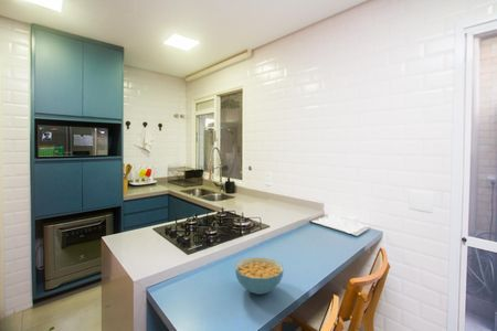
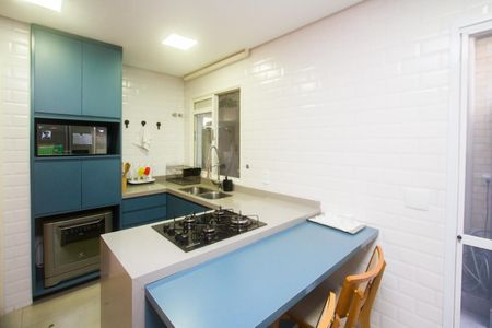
- cereal bowl (258, 278)
